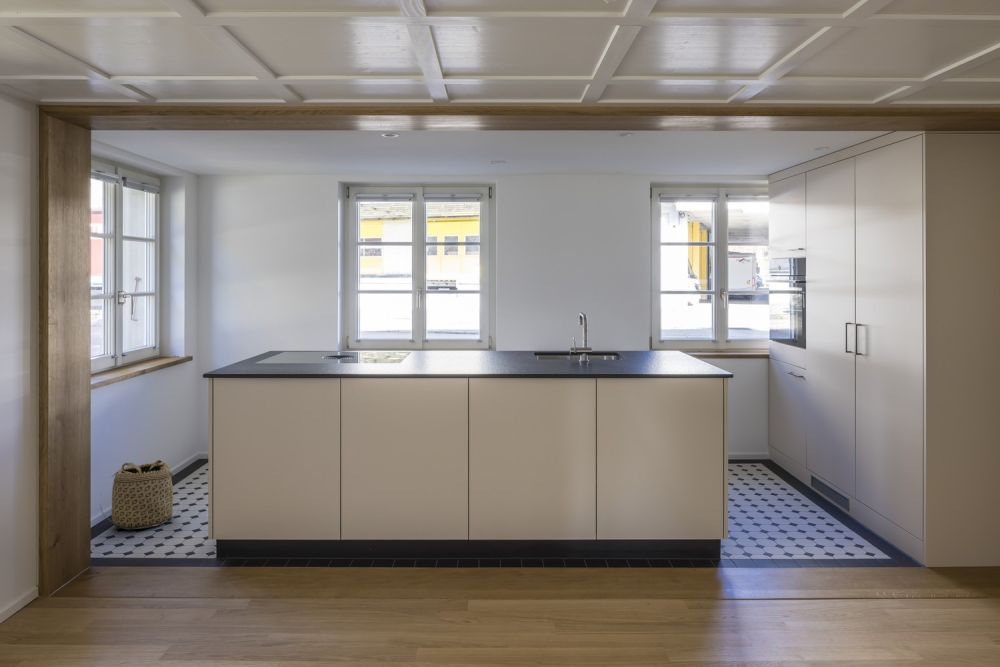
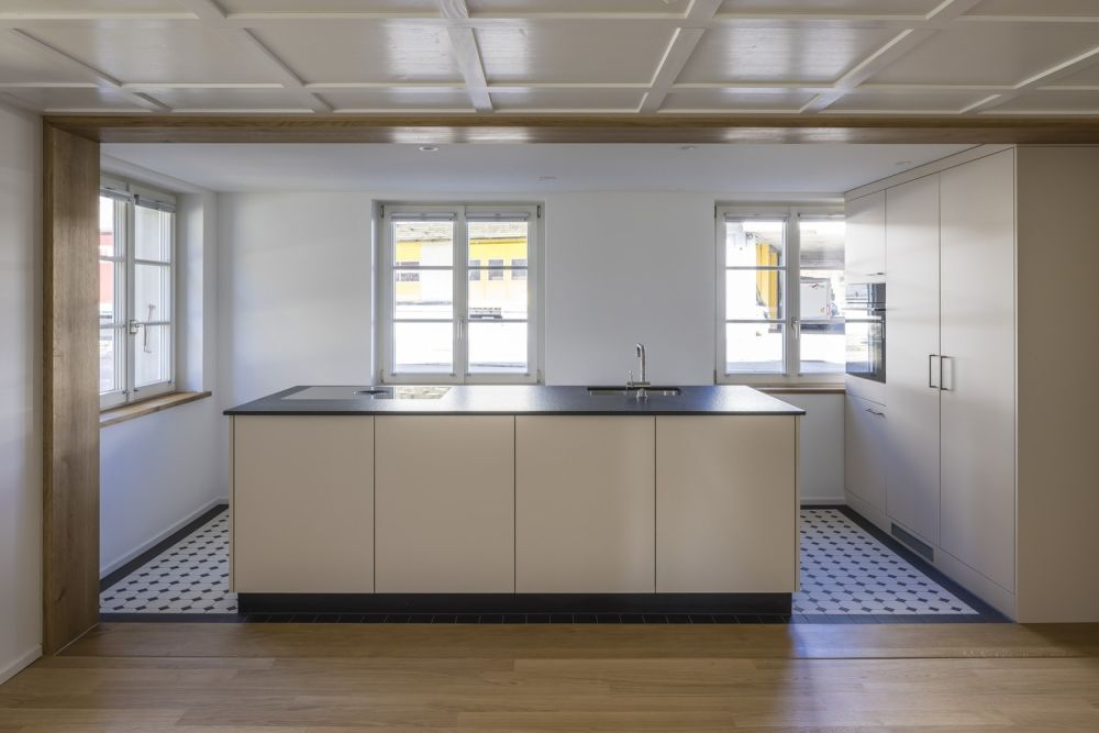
- basket (140, 491)
